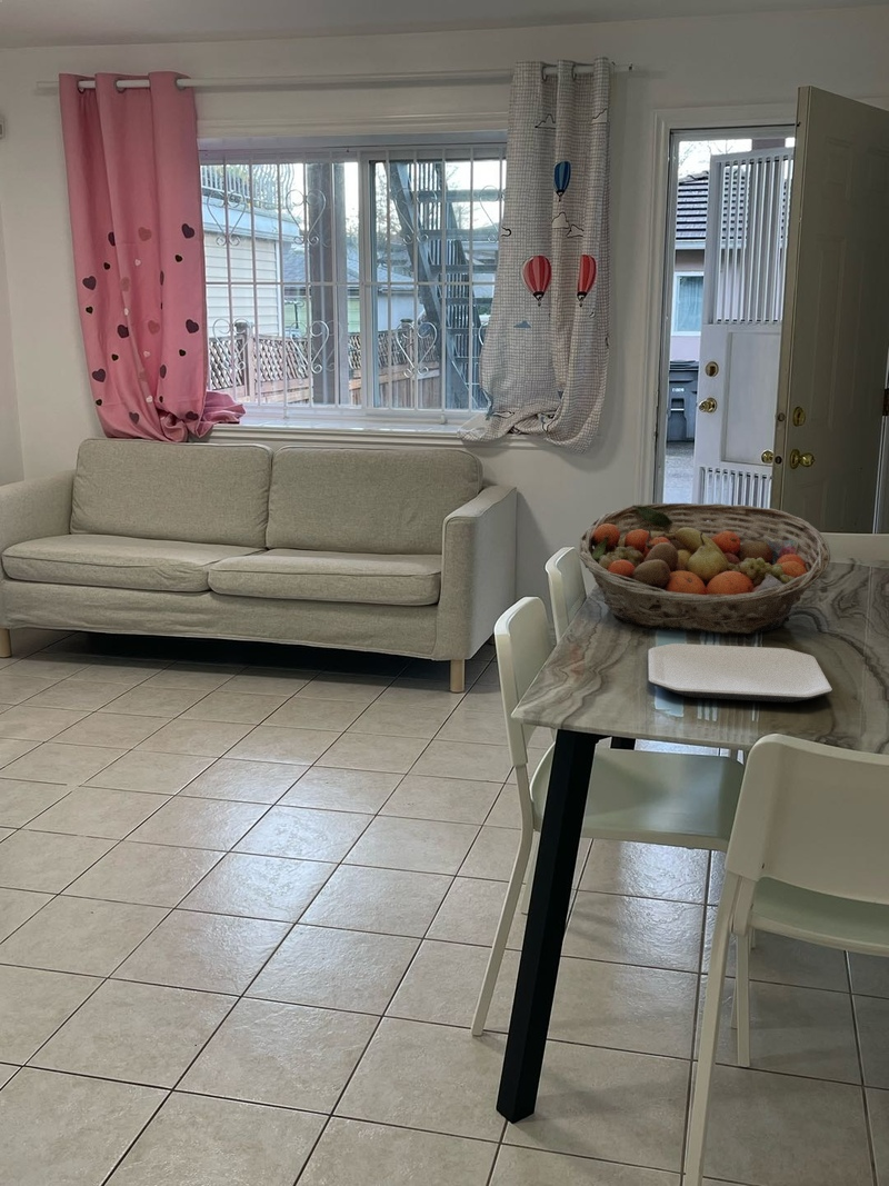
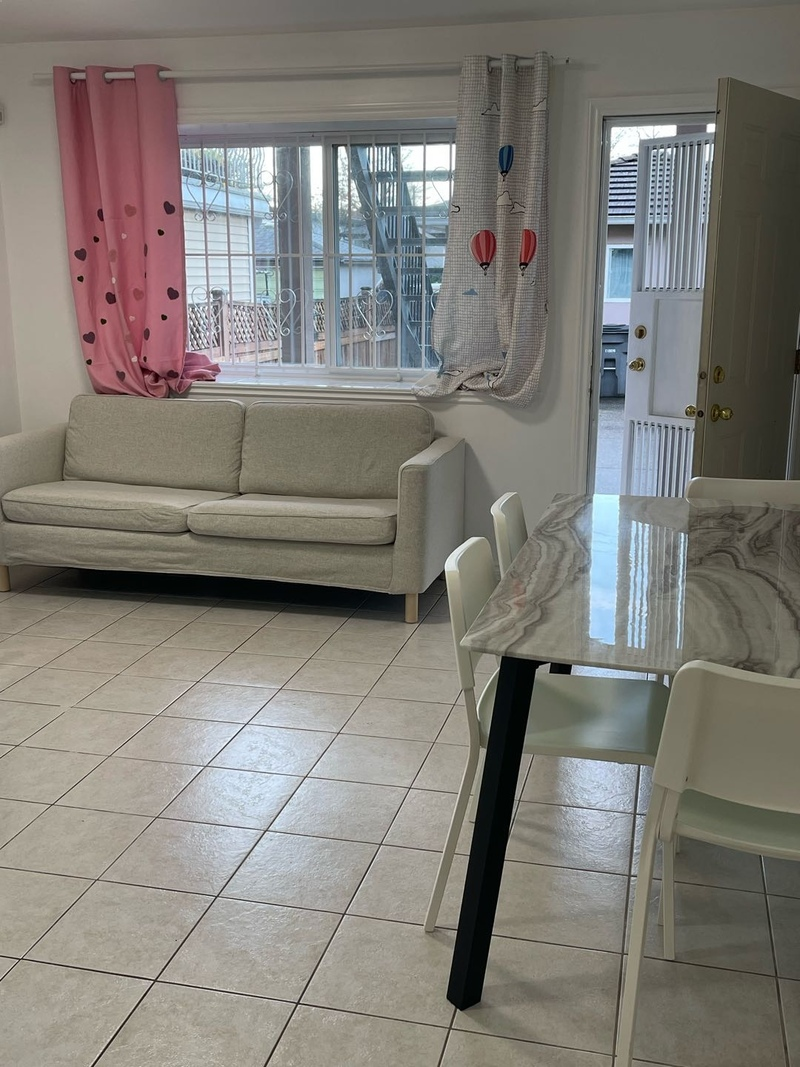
- plate (733, 672)
- fruit basket (699, 565)
